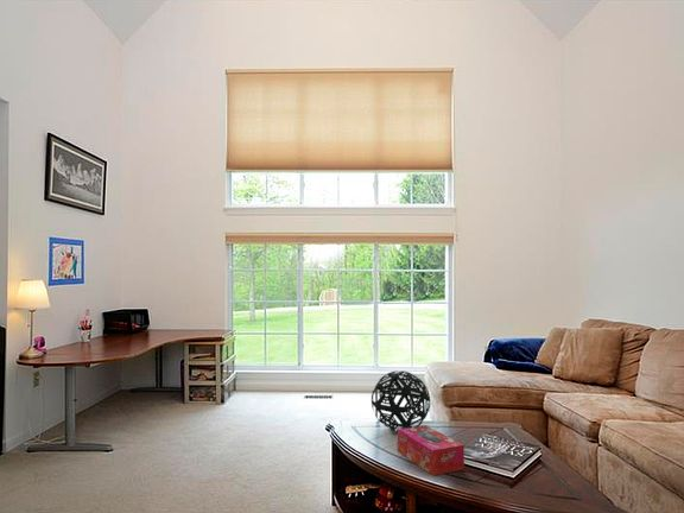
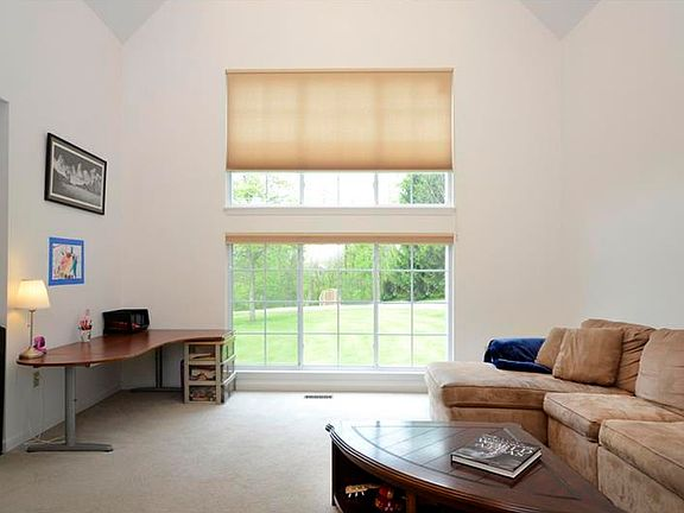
- decorative orb (400, 400)
- tissue box (429, 448)
